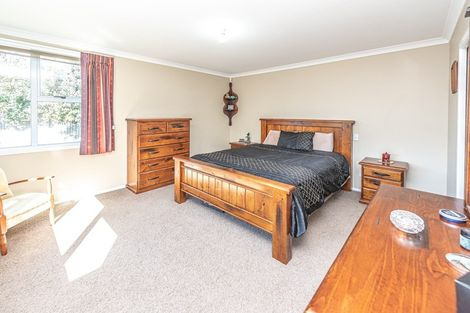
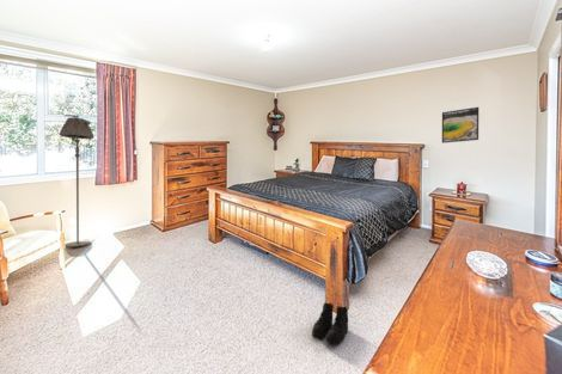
+ boots (330, 319)
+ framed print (459, 125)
+ floor lamp (77, 182)
